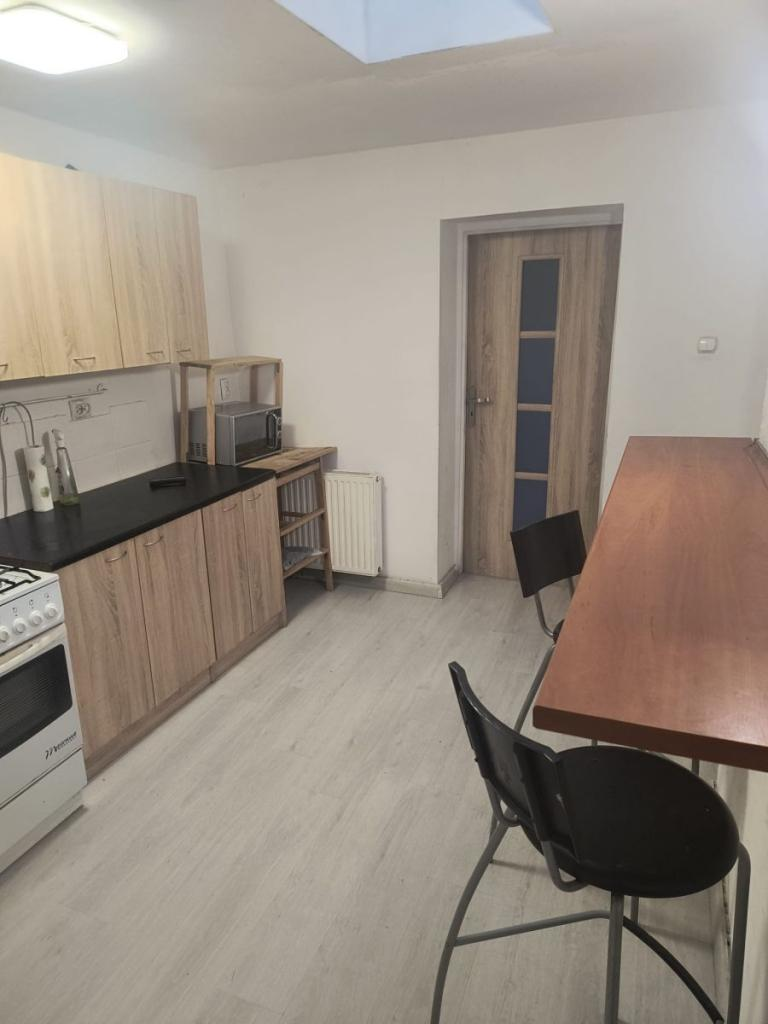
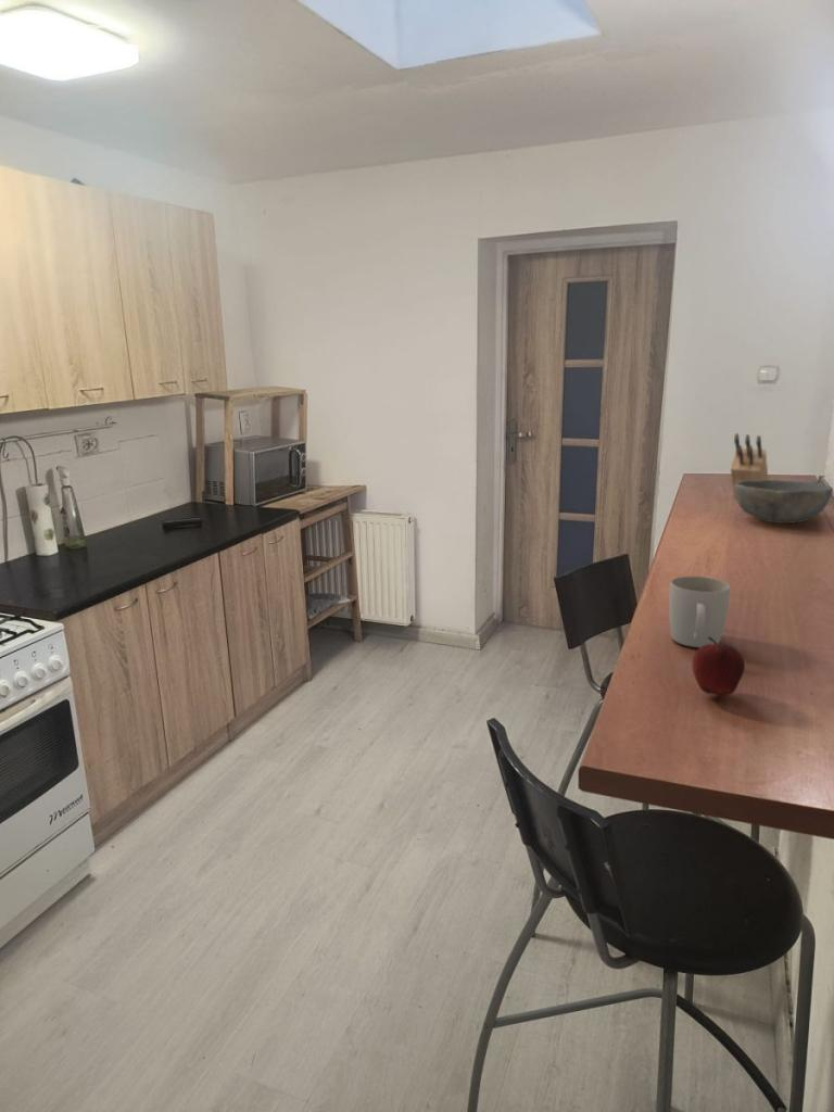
+ knife block (750, 464)
+ bowl (780, 502)
+ mug (697, 615)
+ apple (717, 669)
